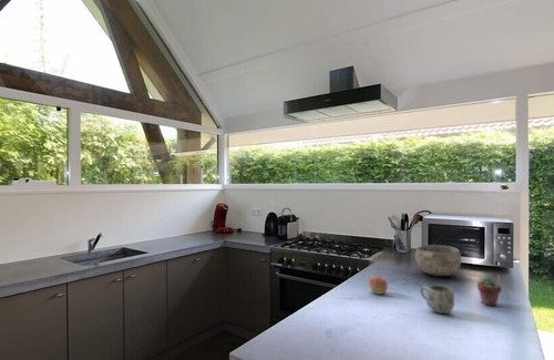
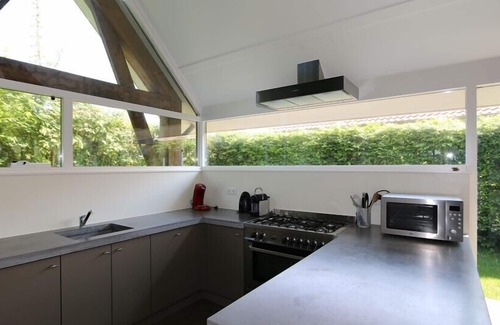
- apple (378, 284)
- potted succulent (489, 289)
- mug (435, 298)
- bowl (437, 260)
